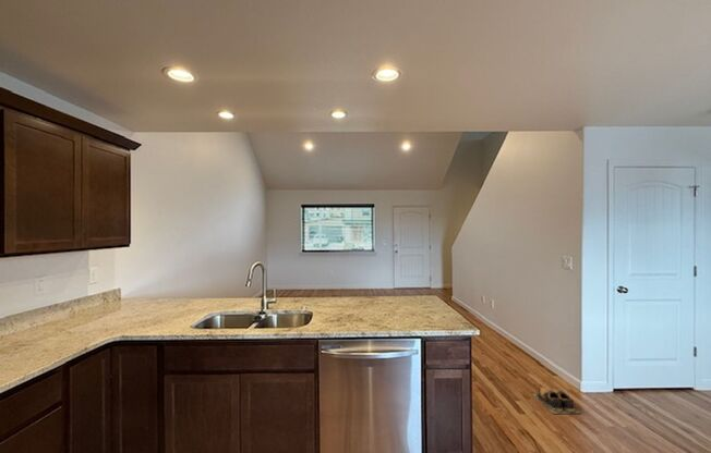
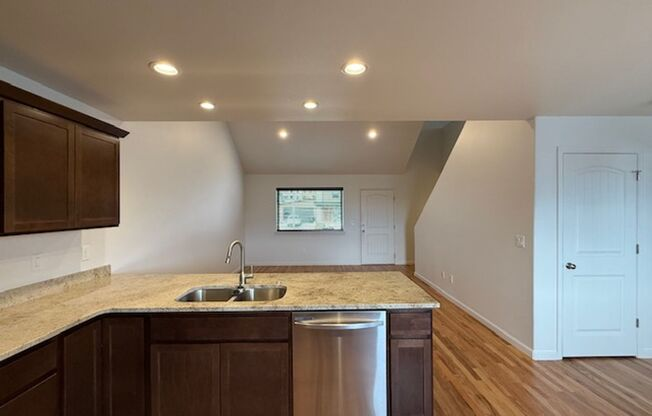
- shoes (555, 396)
